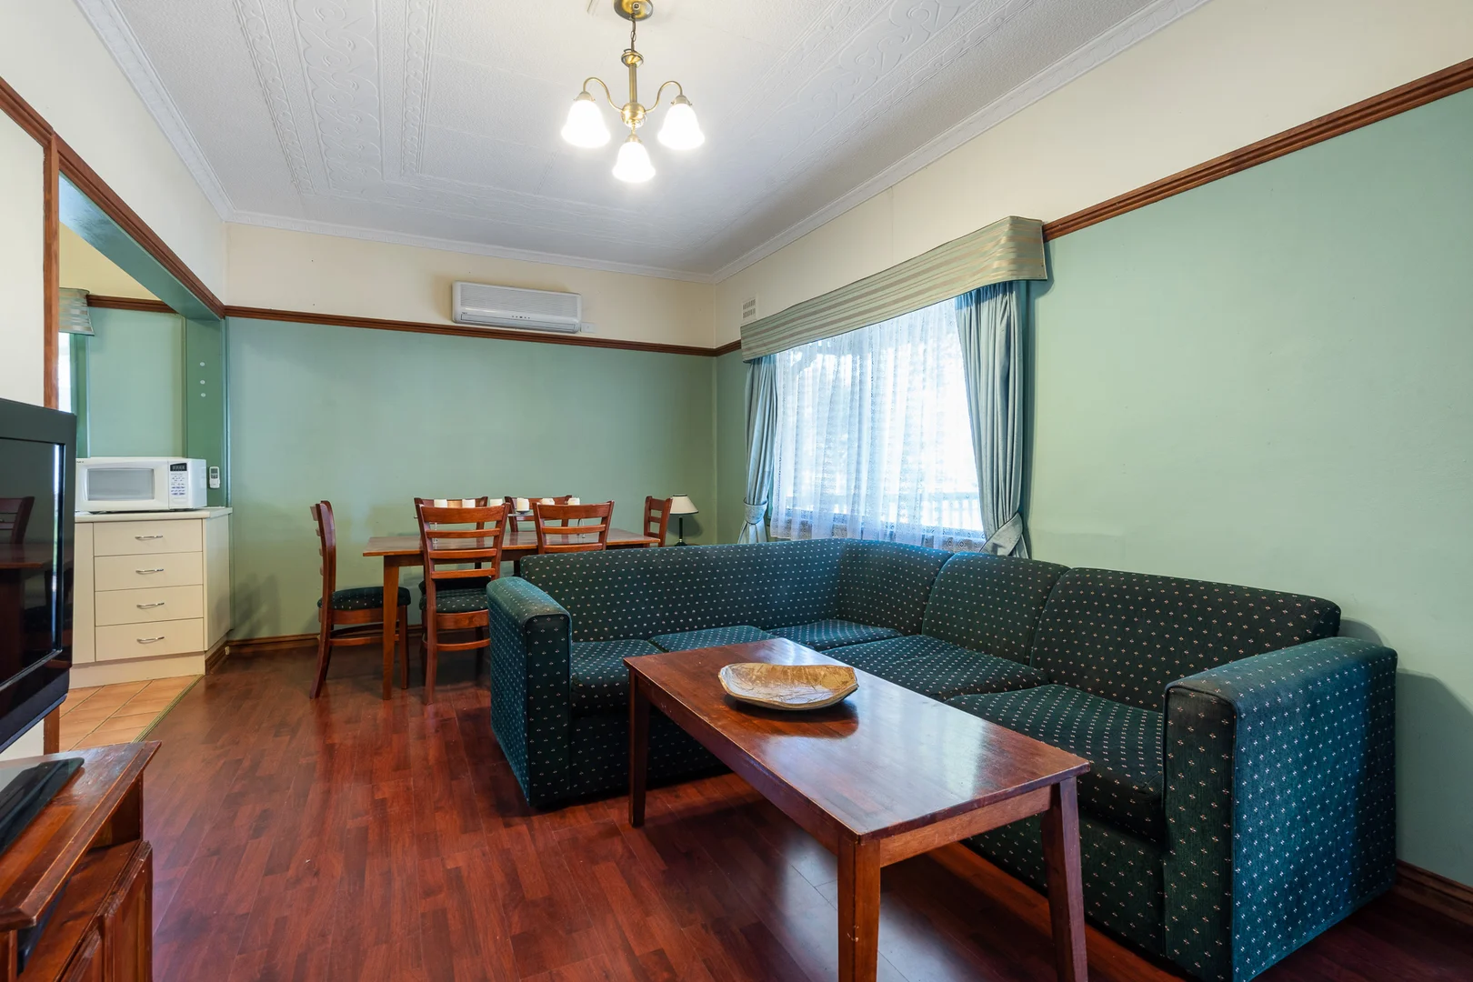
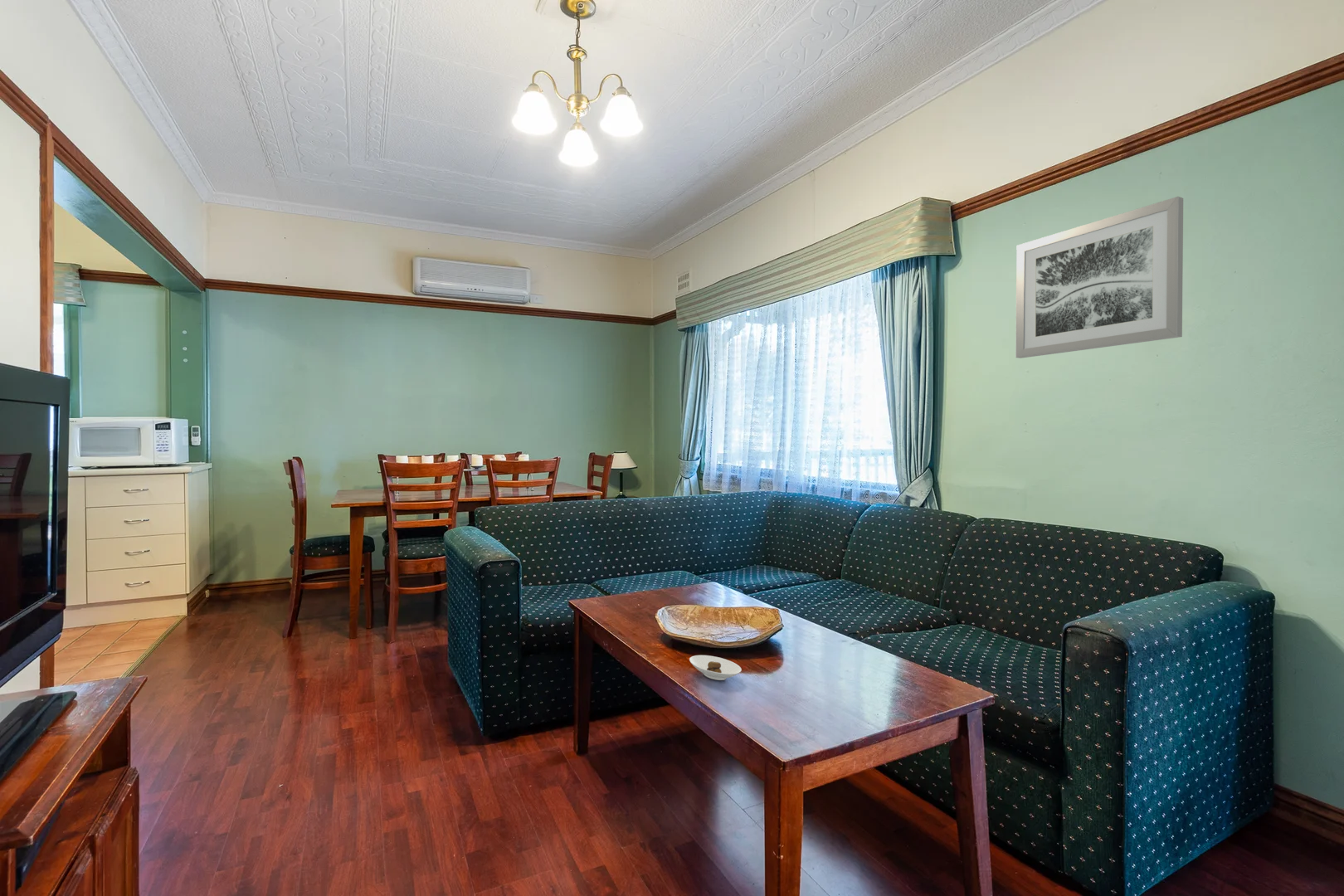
+ saucer (714, 668)
+ wall art (1090, 286)
